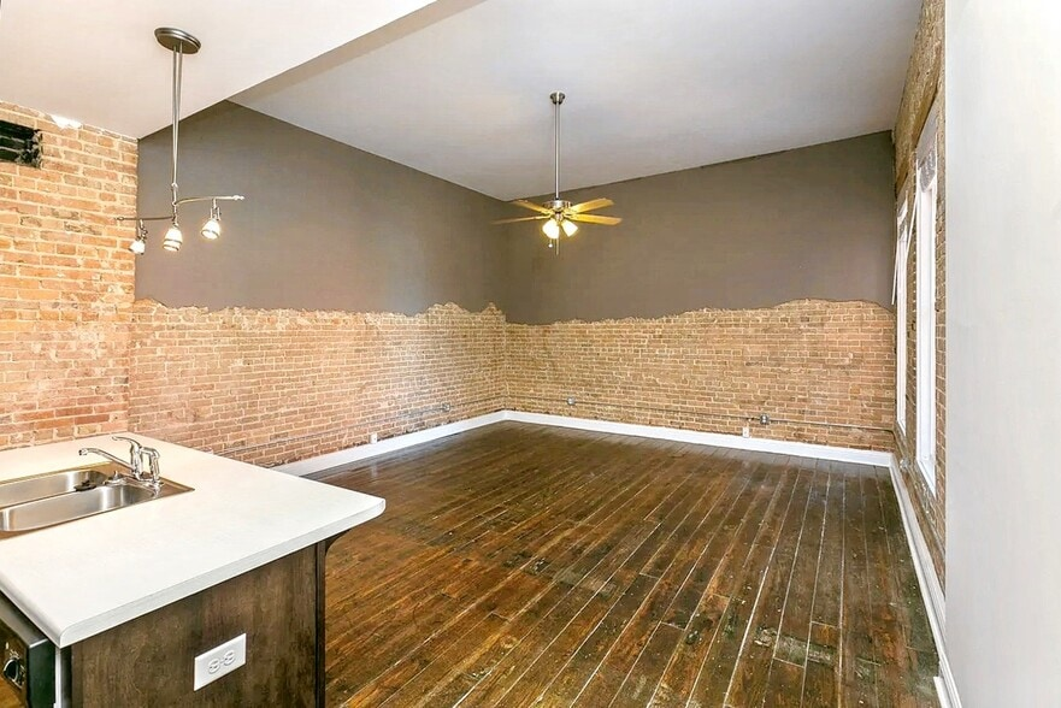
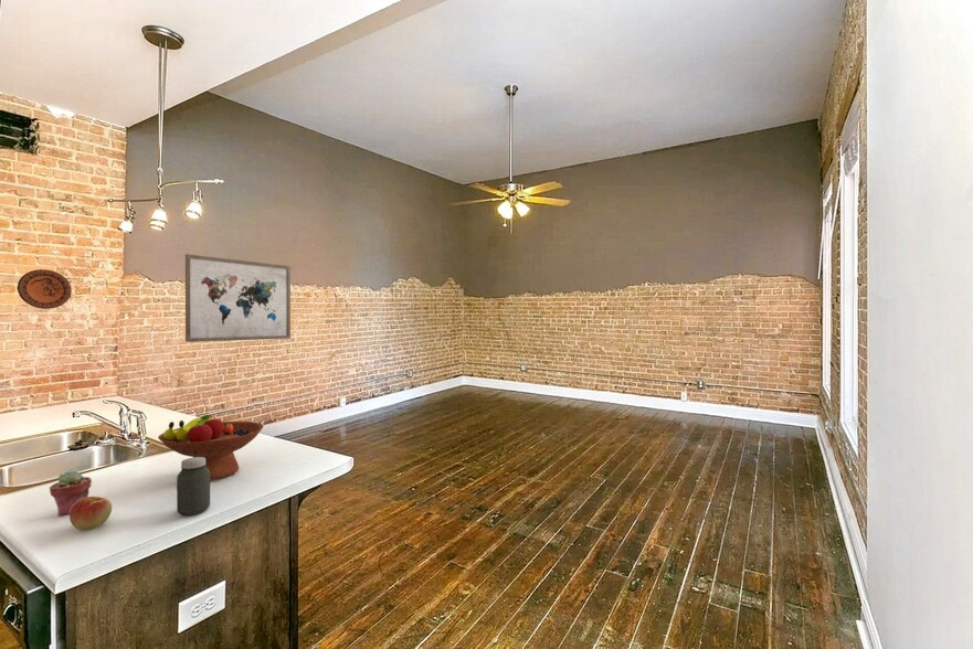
+ decorative plate (44, 289)
+ wall art (242, 300)
+ jar (193, 485)
+ fruit bowl (213, 444)
+ apple (91, 511)
+ potted succulent (71, 490)
